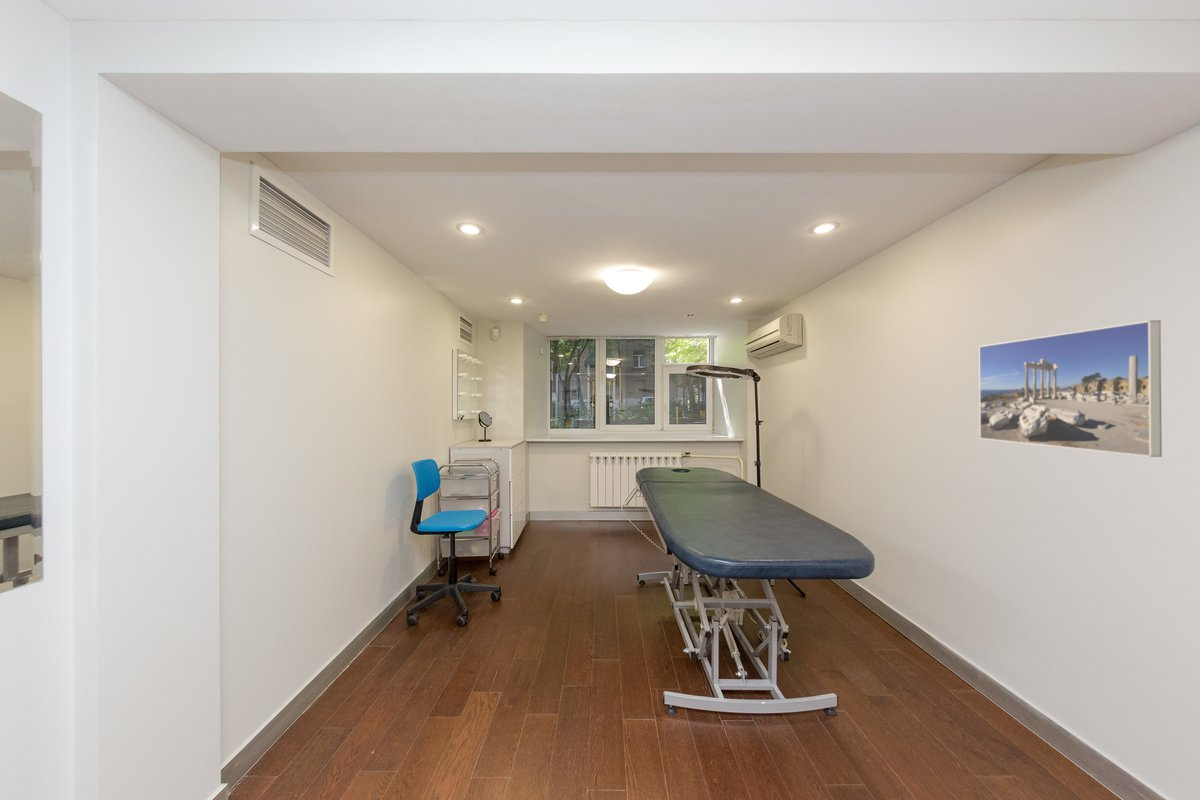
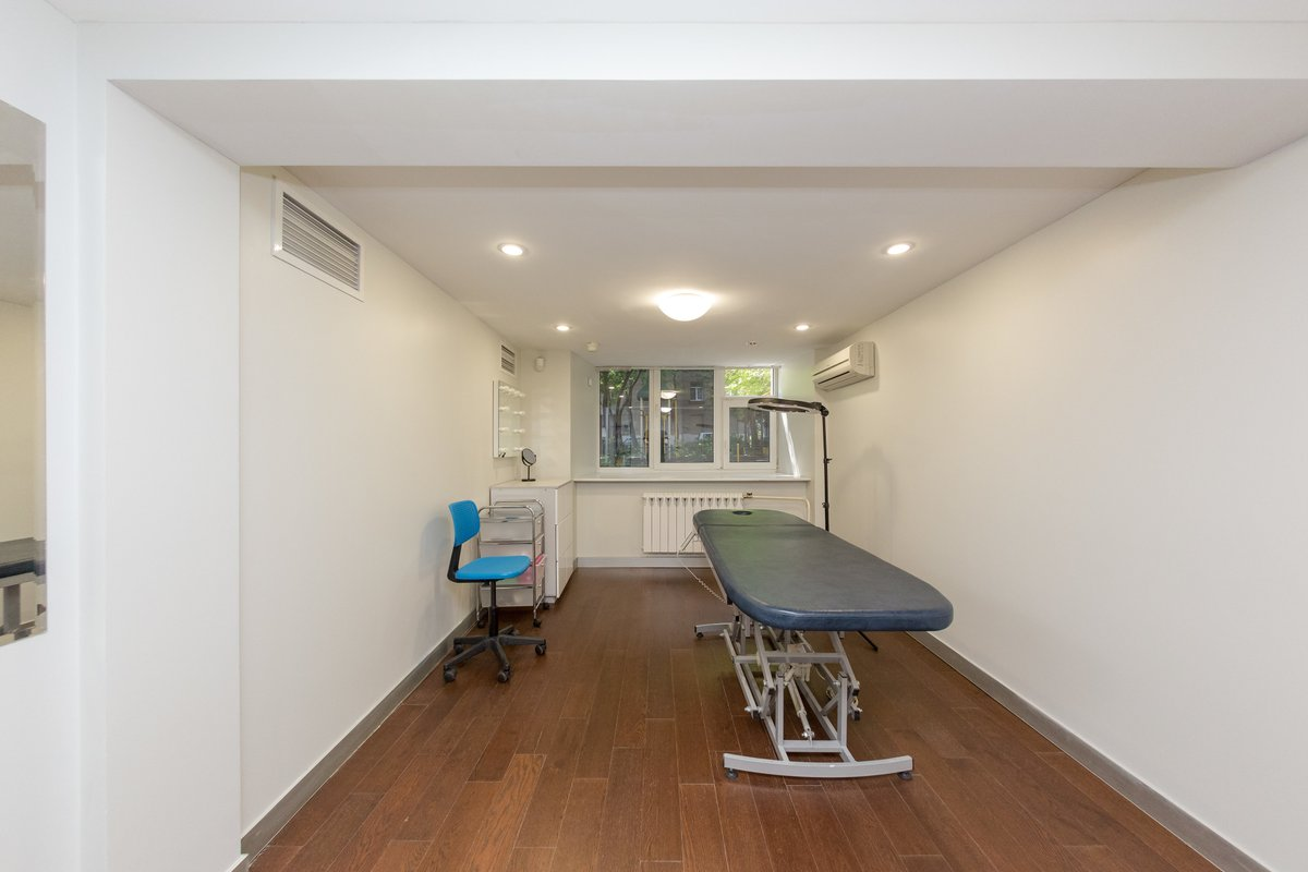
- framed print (1052, 390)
